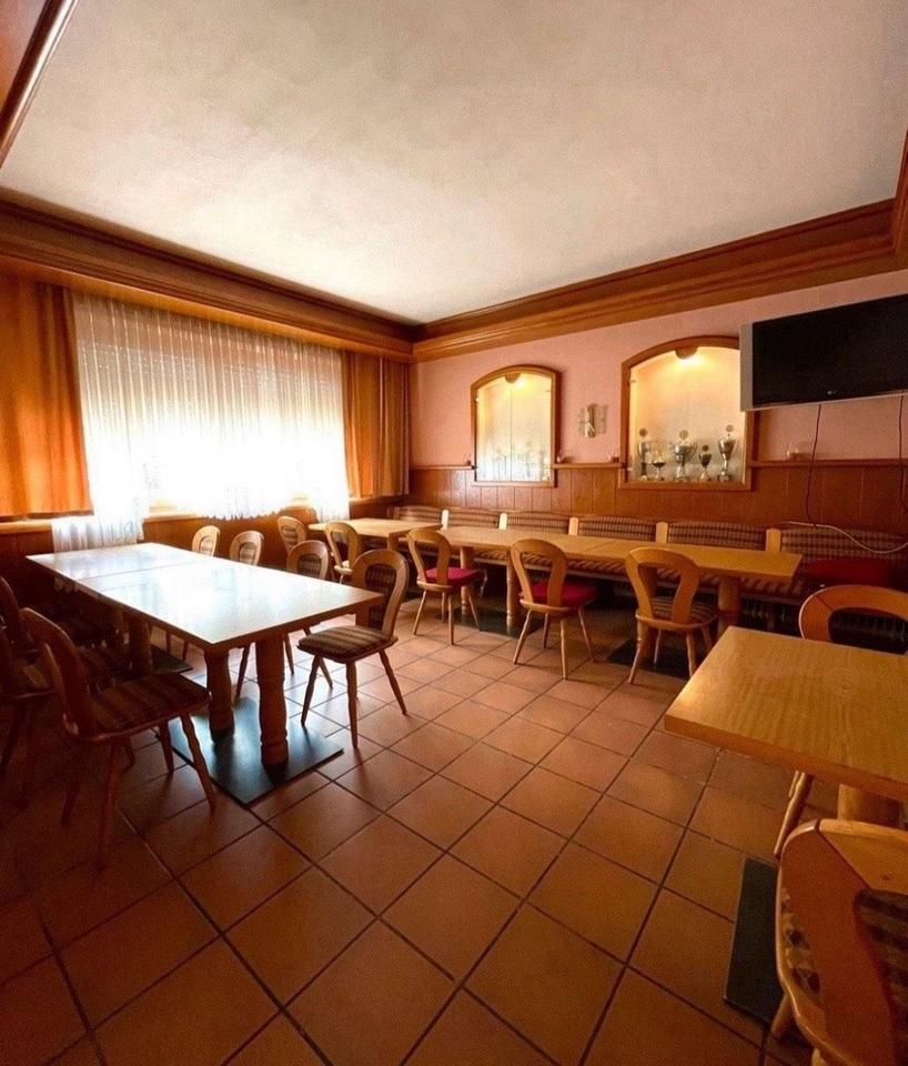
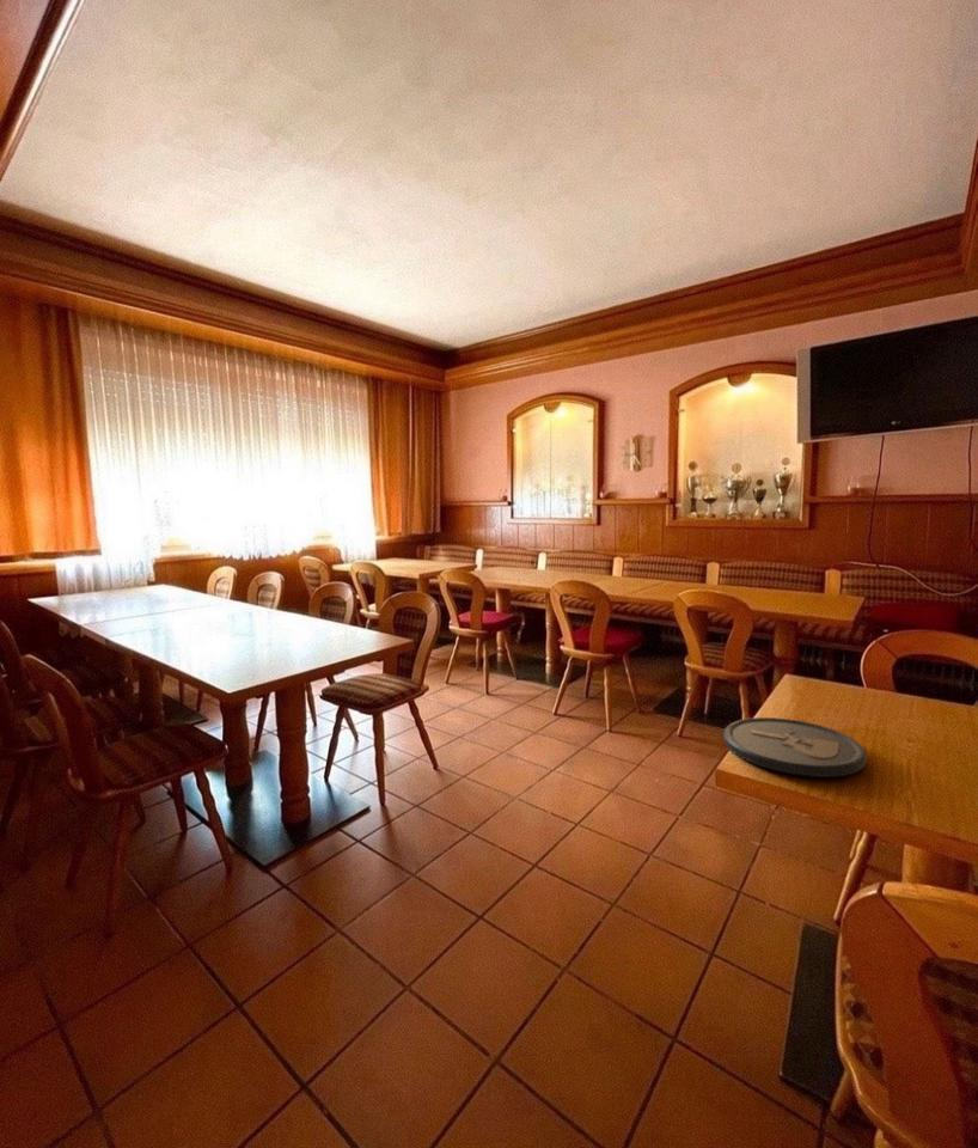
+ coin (790, 744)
